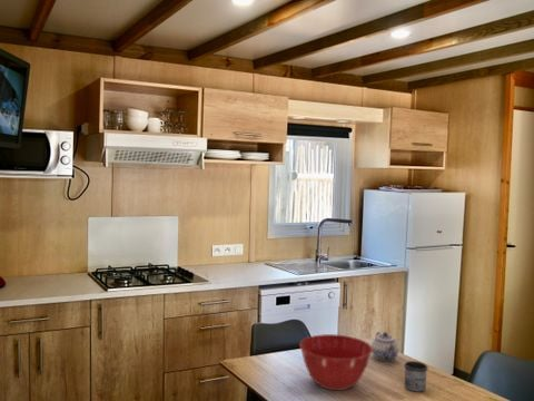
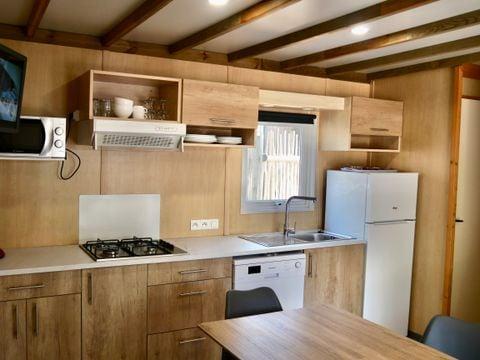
- mixing bowl (335, 364)
- mug (413, 374)
- teapot (384, 344)
